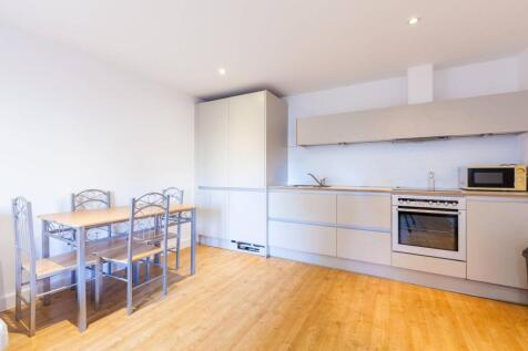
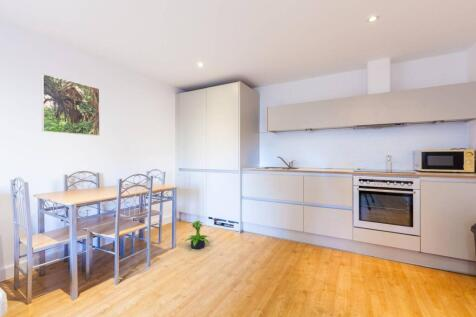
+ potted plant (197, 233)
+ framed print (73, 107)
